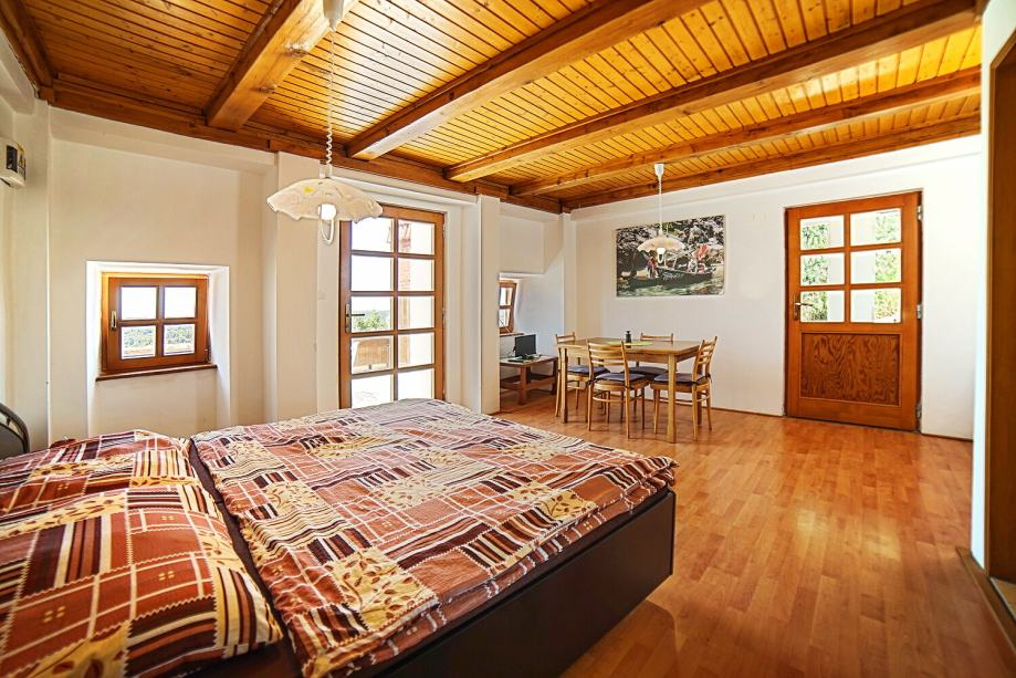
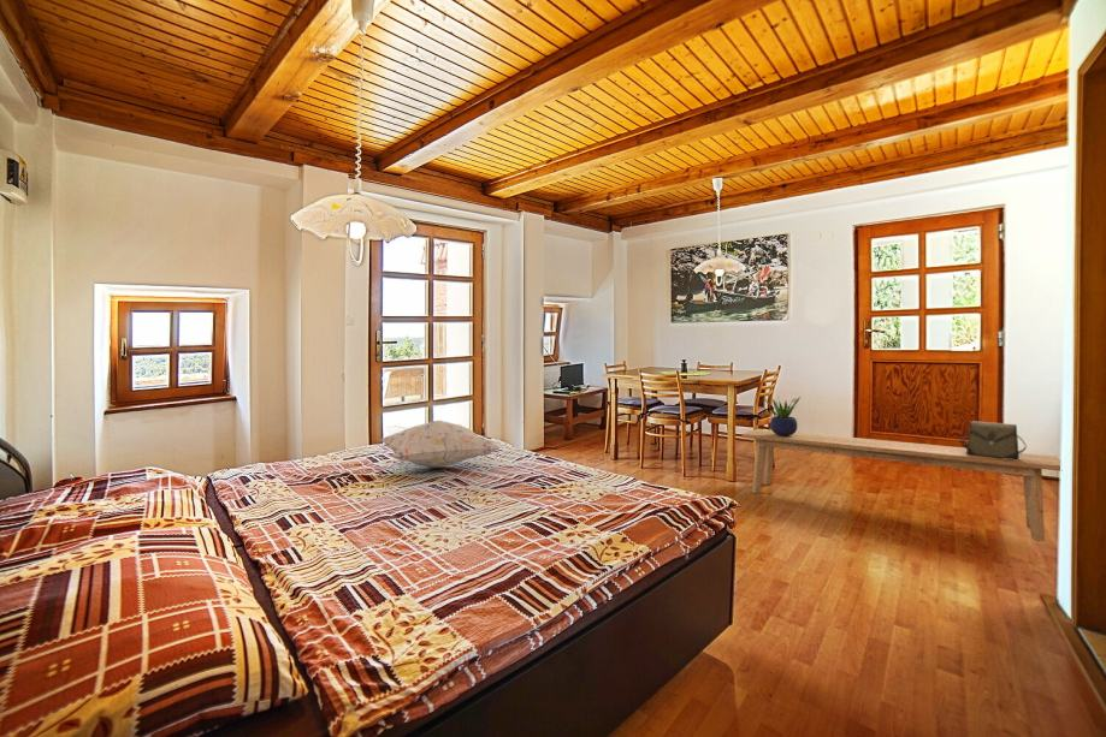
+ shoulder bag (990, 438)
+ potted plant (781, 414)
+ decorative pillow (438, 444)
+ bench (885, 459)
